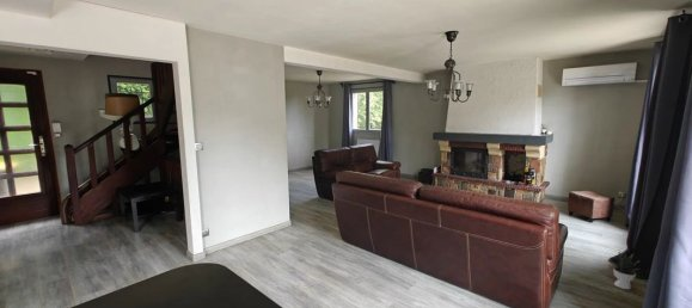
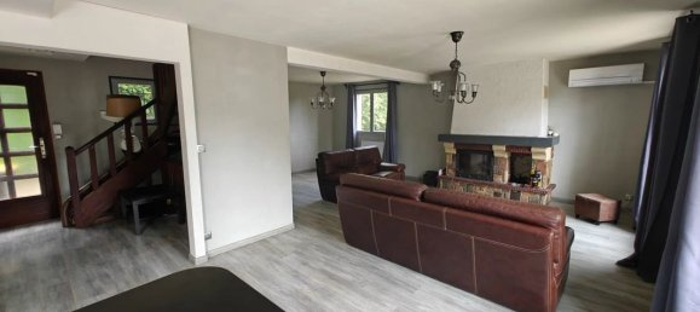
- potted plant (623, 267)
